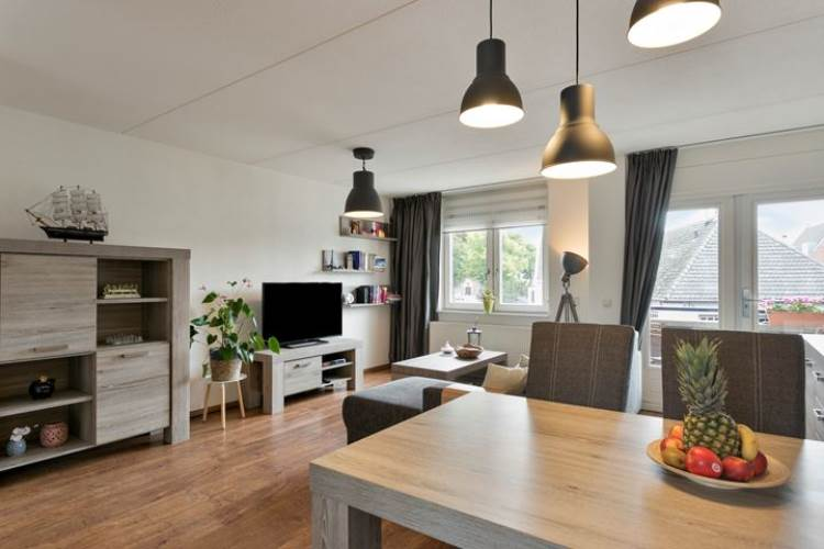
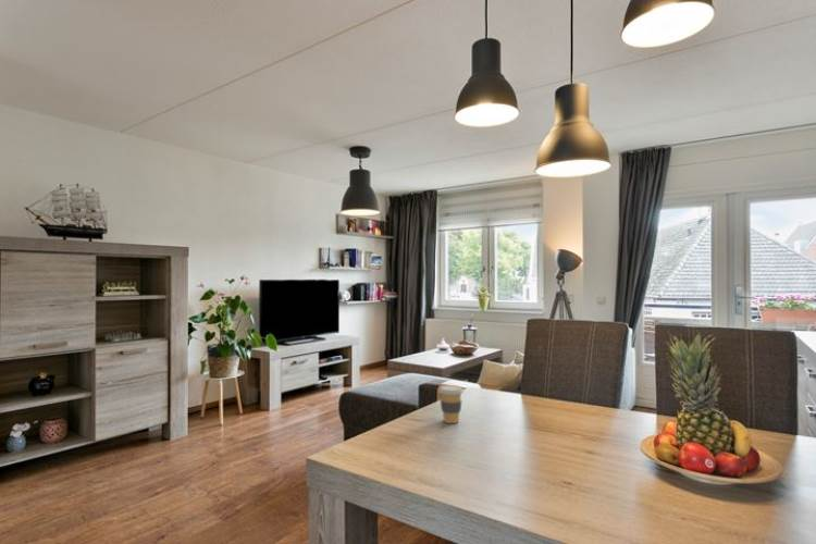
+ coffee cup (450, 404)
